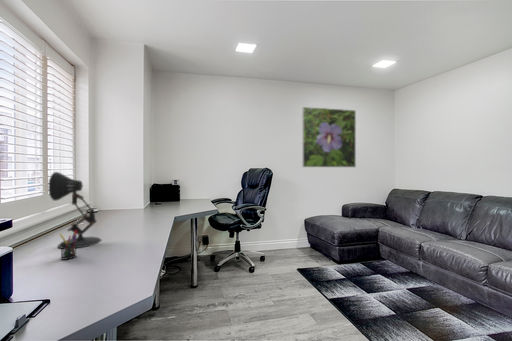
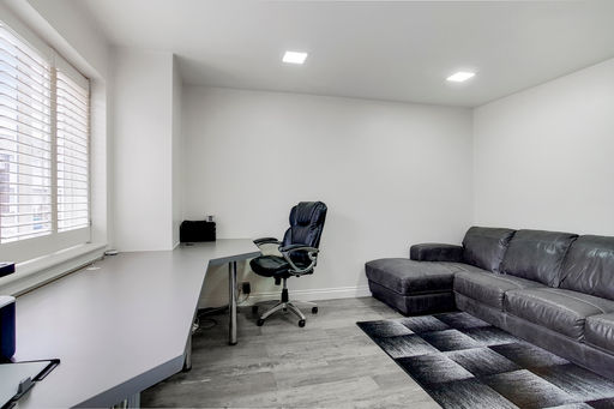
- desk lamp (78, 207)
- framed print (329, 138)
- pen holder (70, 243)
